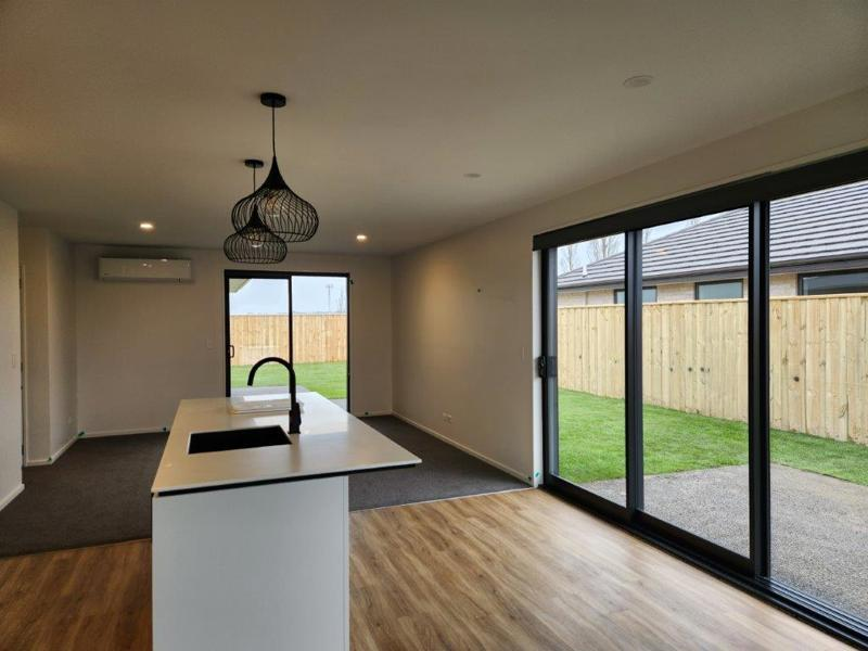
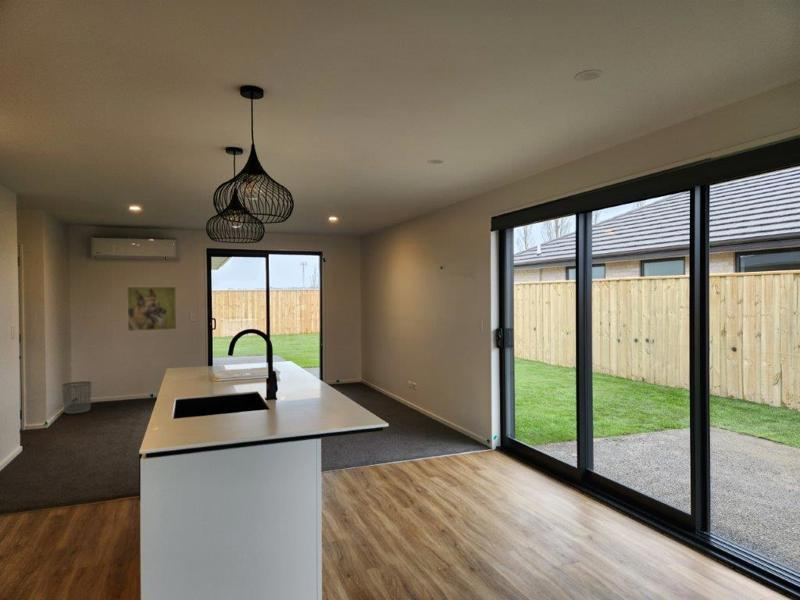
+ waste bin (76, 397)
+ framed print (152, 308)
